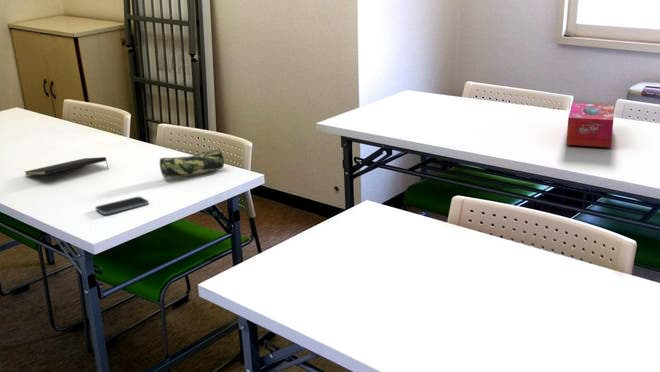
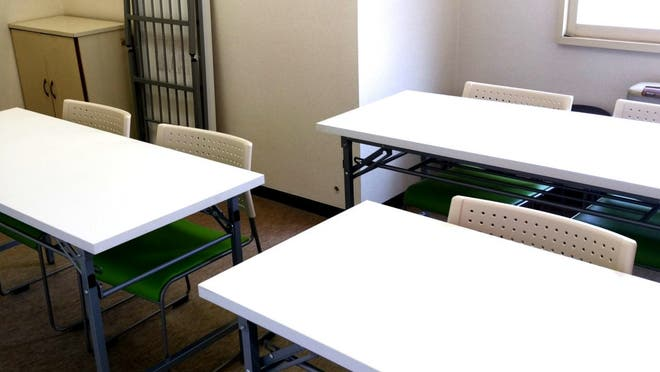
- tissue box (590, 123)
- smartphone (122, 205)
- notepad (65, 166)
- pencil case (190, 164)
